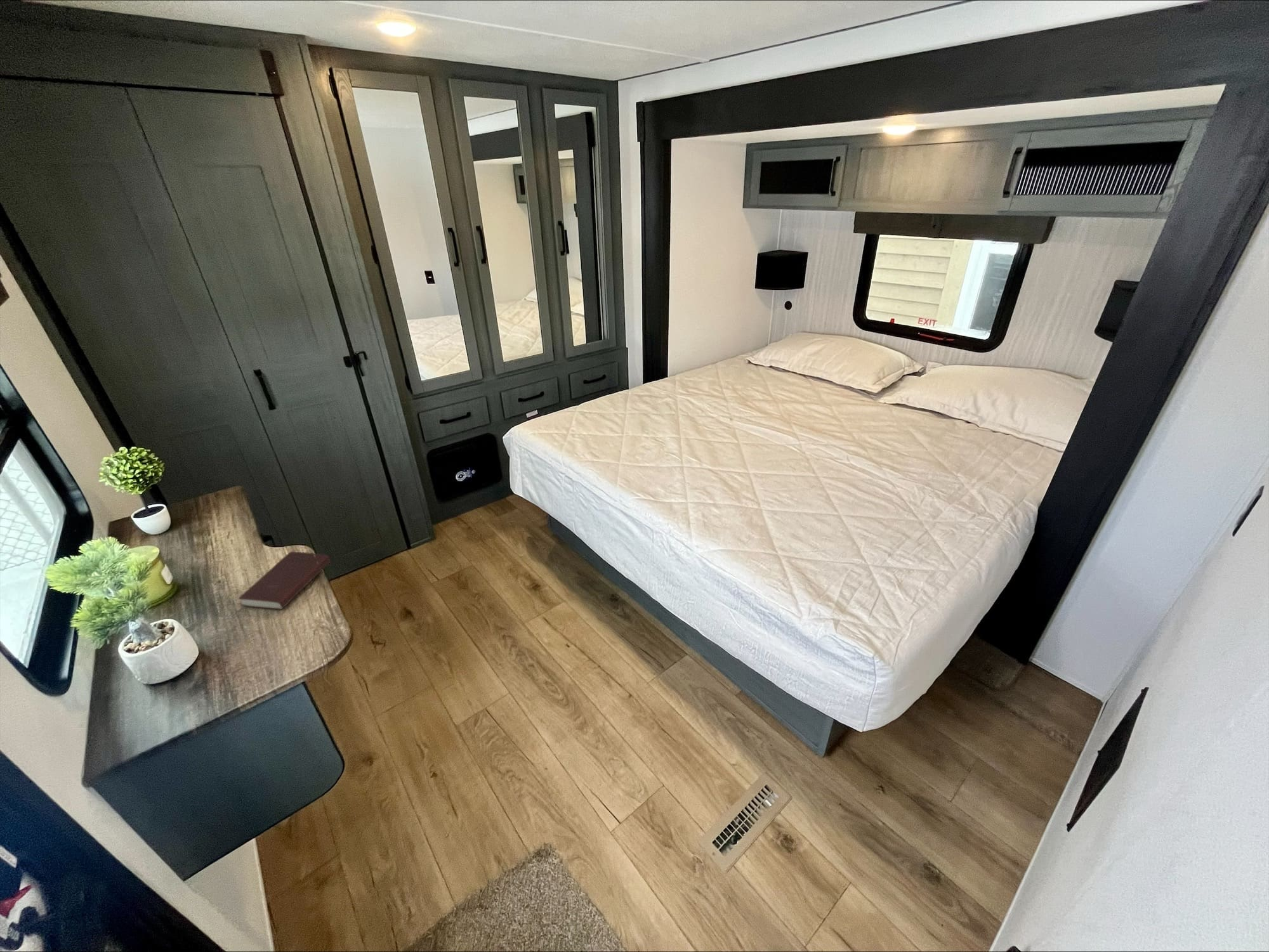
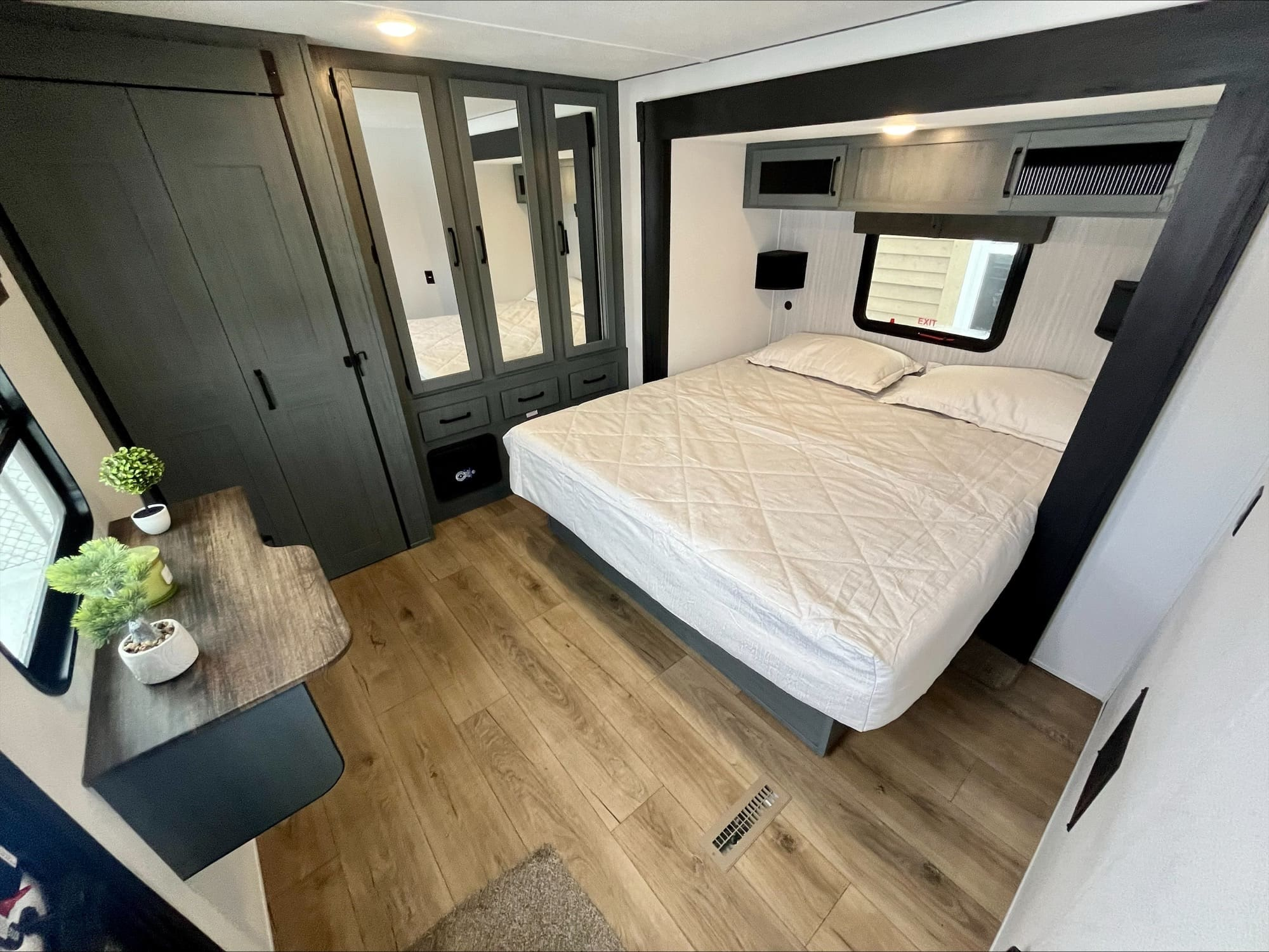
- book (286, 578)
